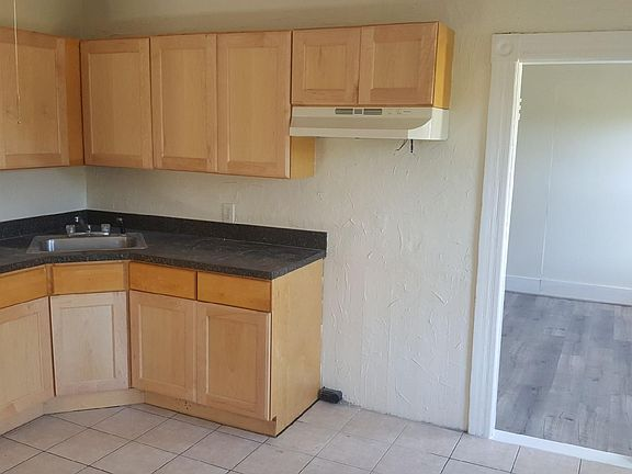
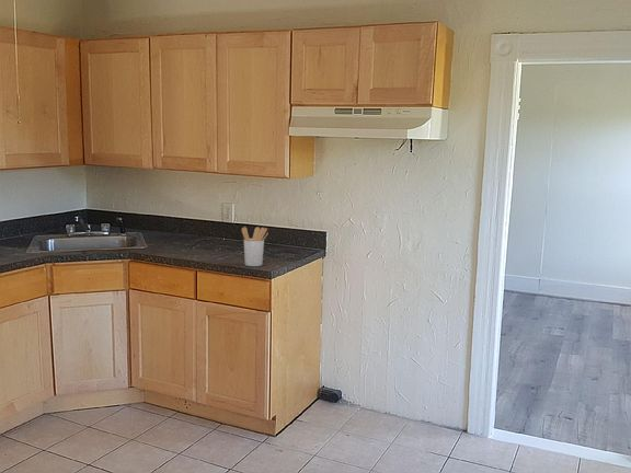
+ utensil holder (255, 245)
